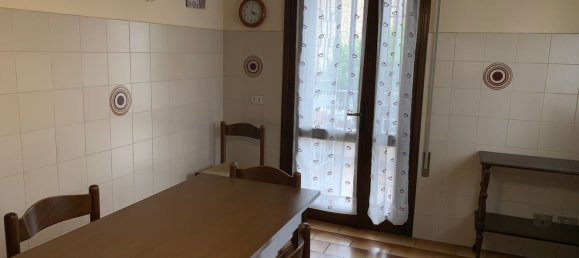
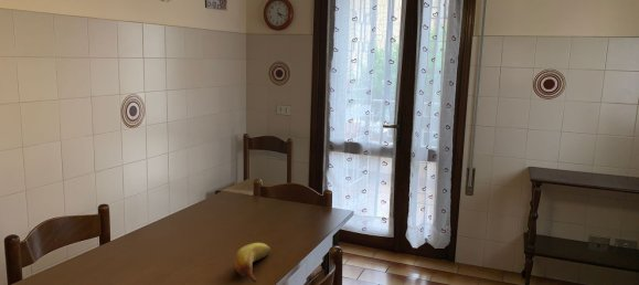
+ fruit (258, 257)
